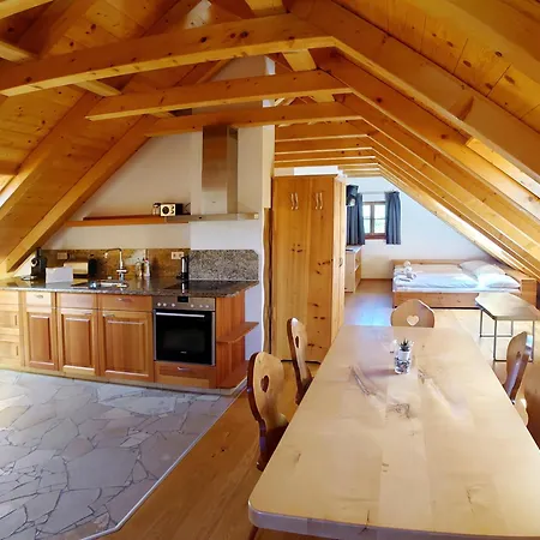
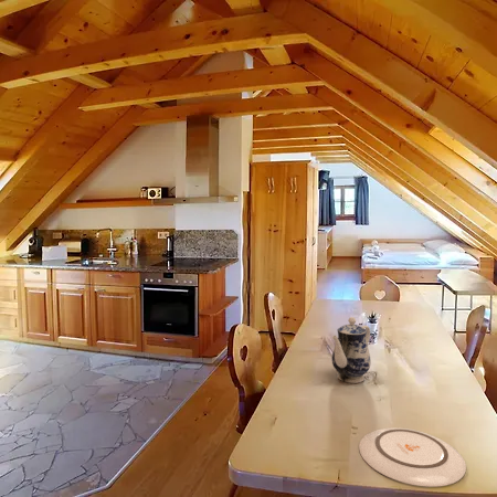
+ plate (410, 451)
+ teapot (351, 347)
